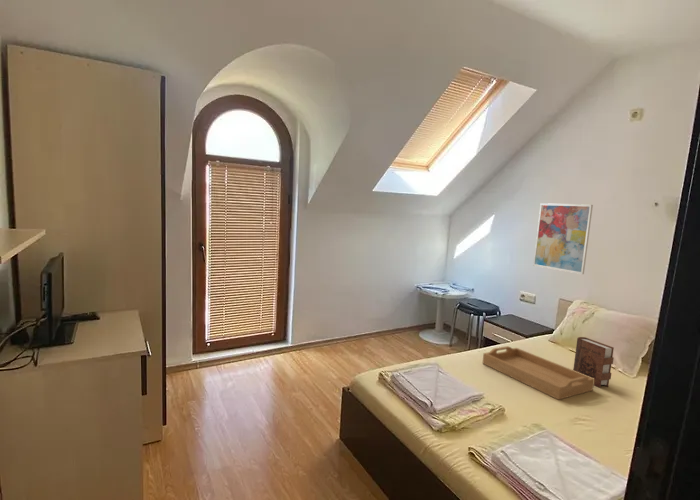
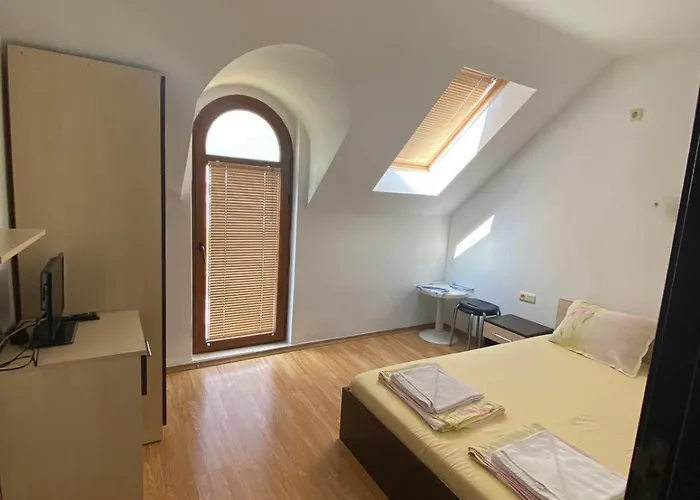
- wall art (561, 237)
- book (591, 361)
- serving tray (535, 368)
